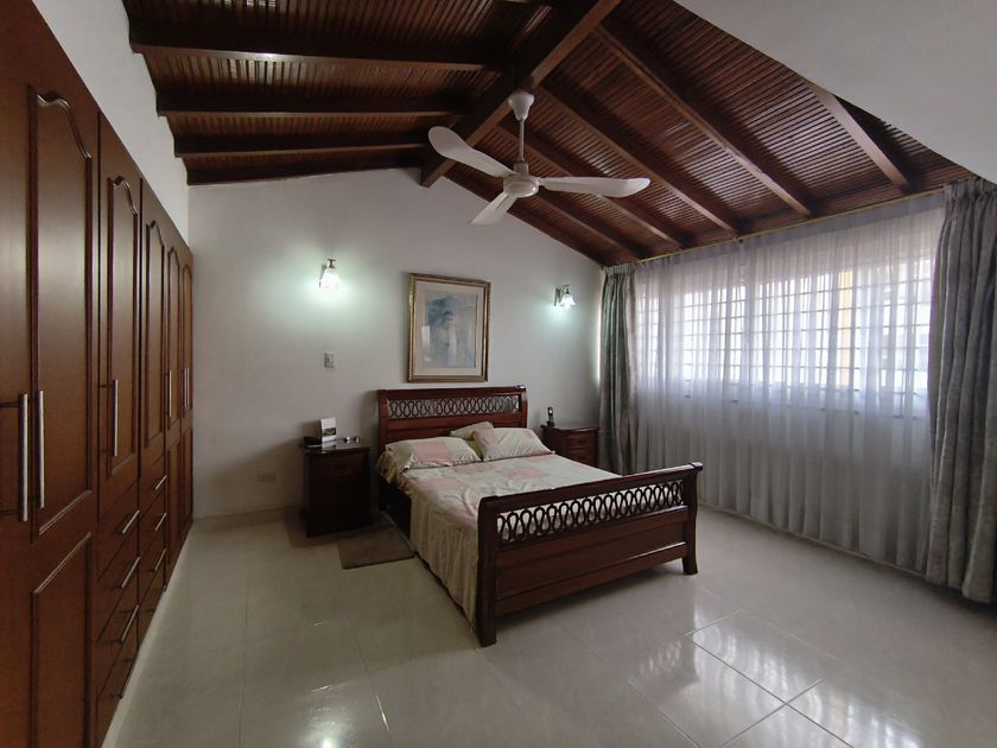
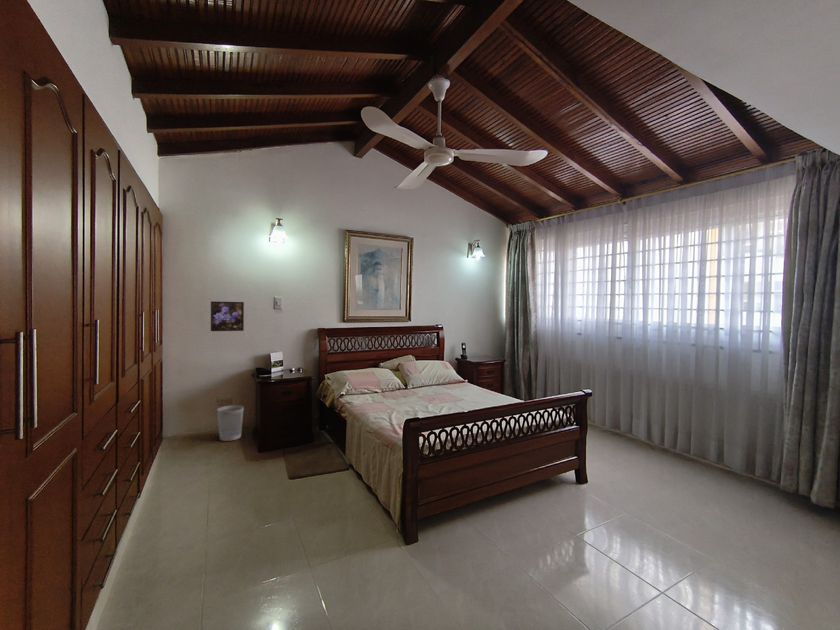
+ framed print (227, 316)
+ wastebasket (230, 422)
